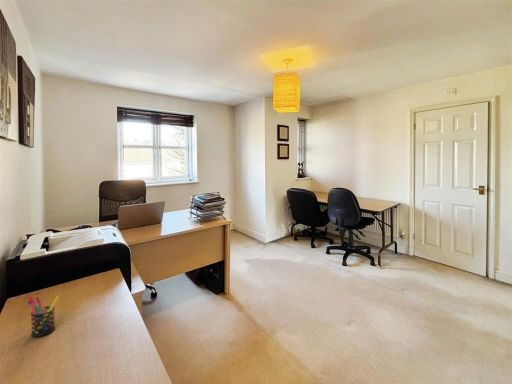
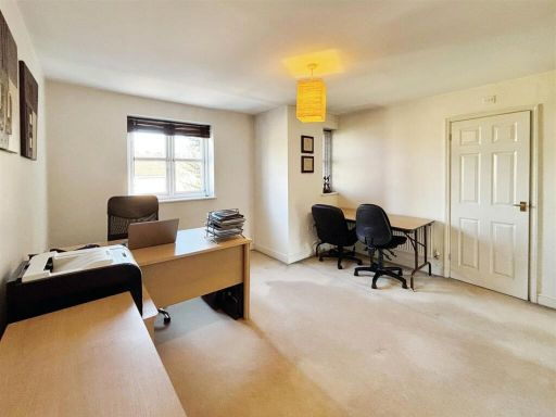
- pen holder (41, 314)
